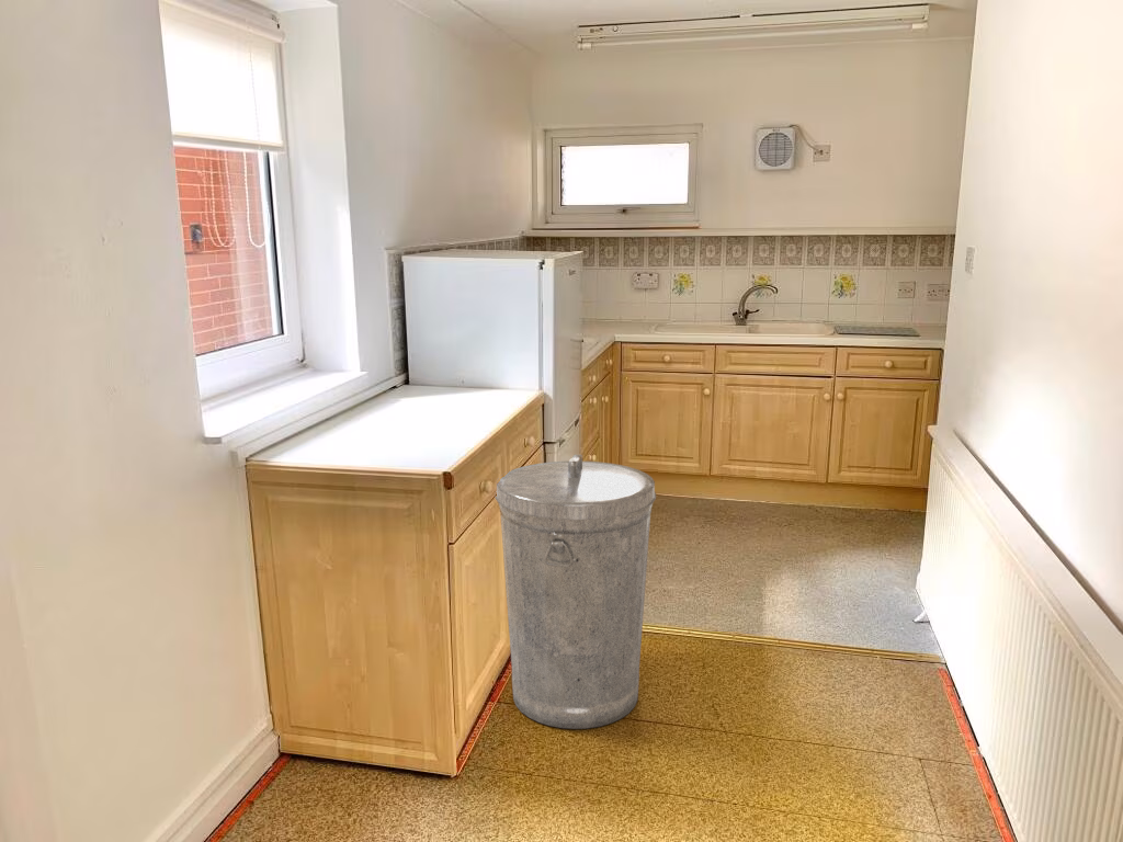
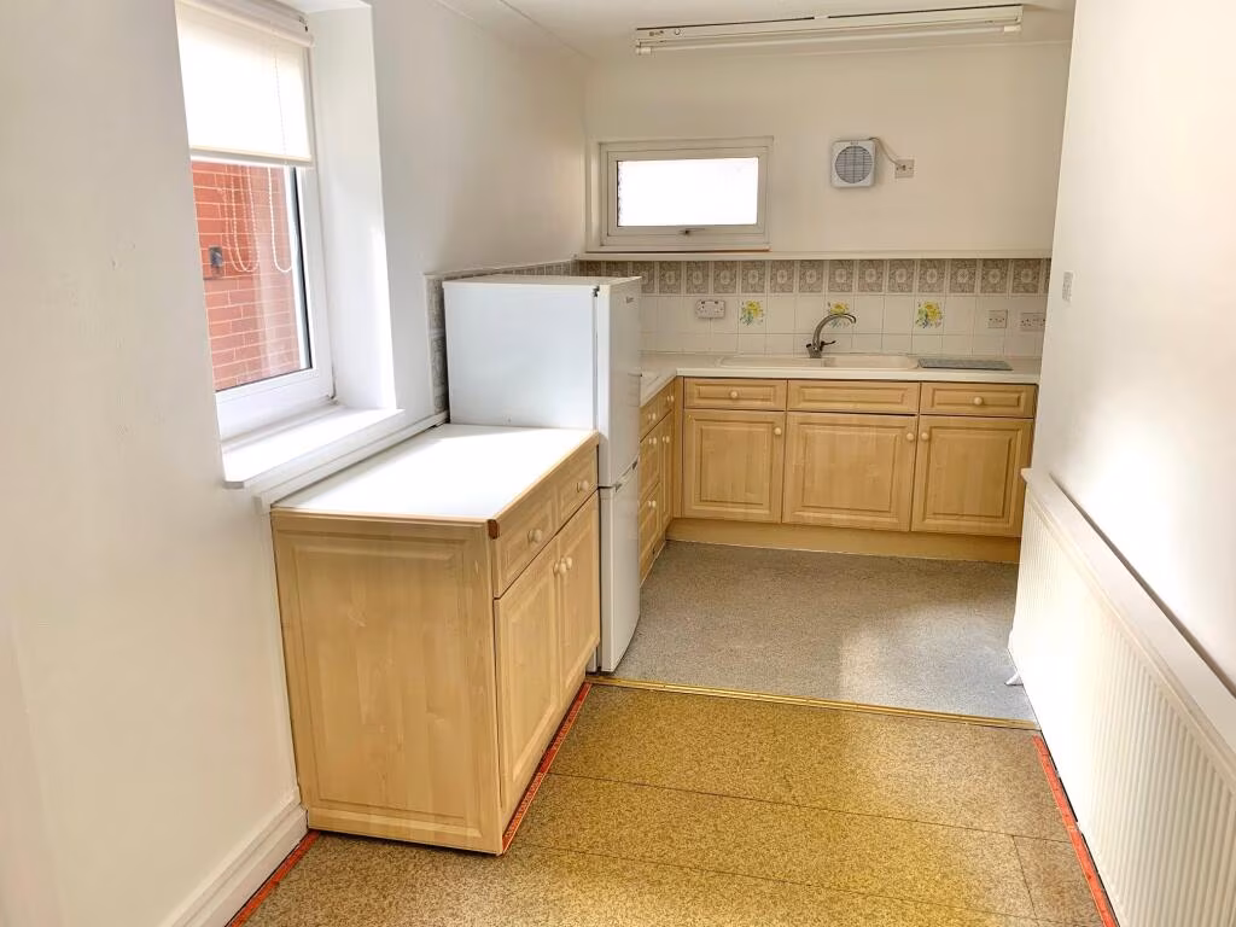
- trash can (575, 579)
